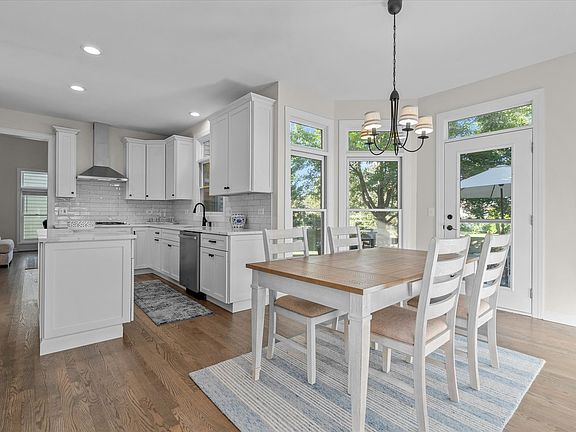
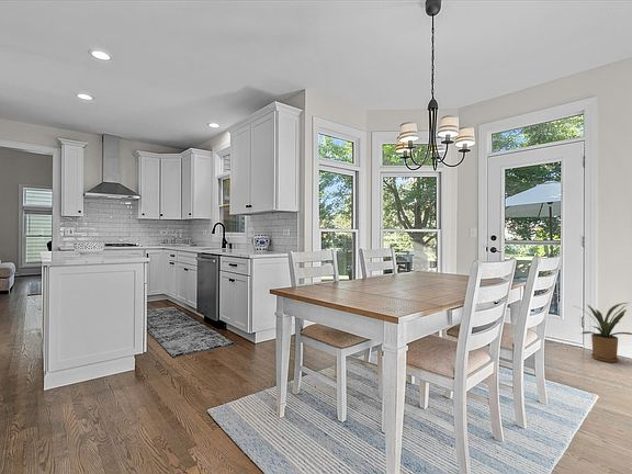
+ house plant (603, 328)
